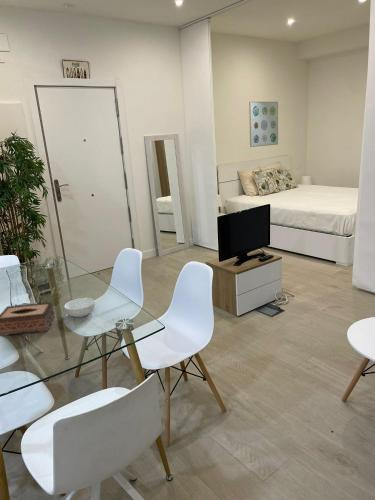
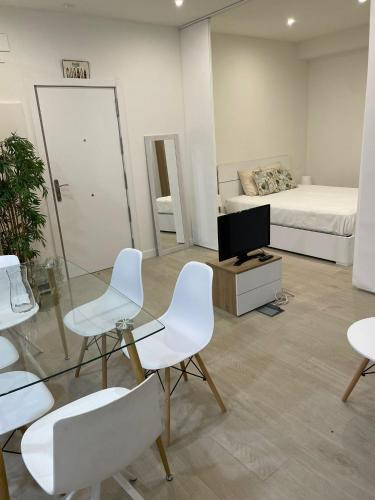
- cereal bowl (80, 308)
- wall art (264, 124)
- tissue box (26, 318)
